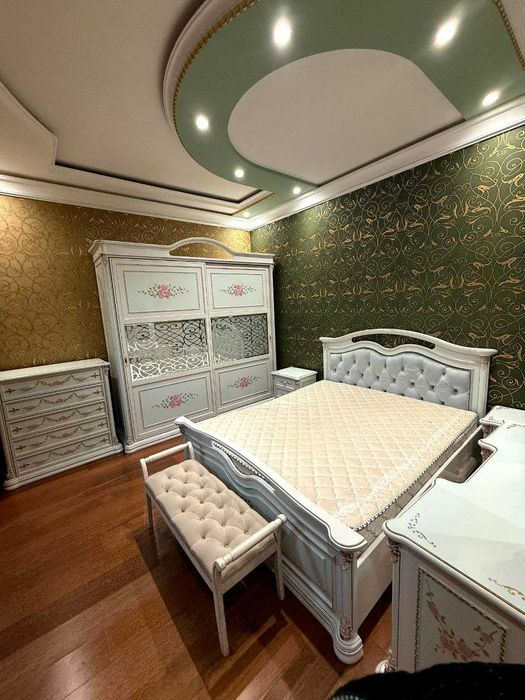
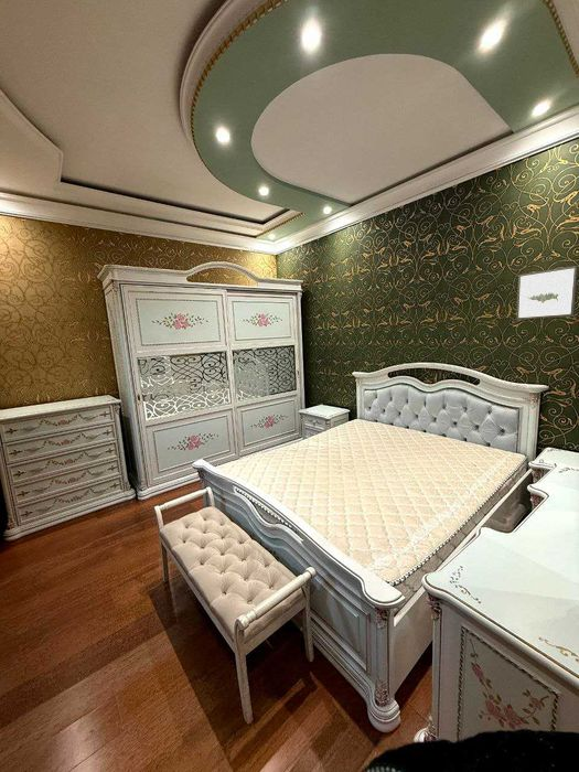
+ wall art (545, 294)
